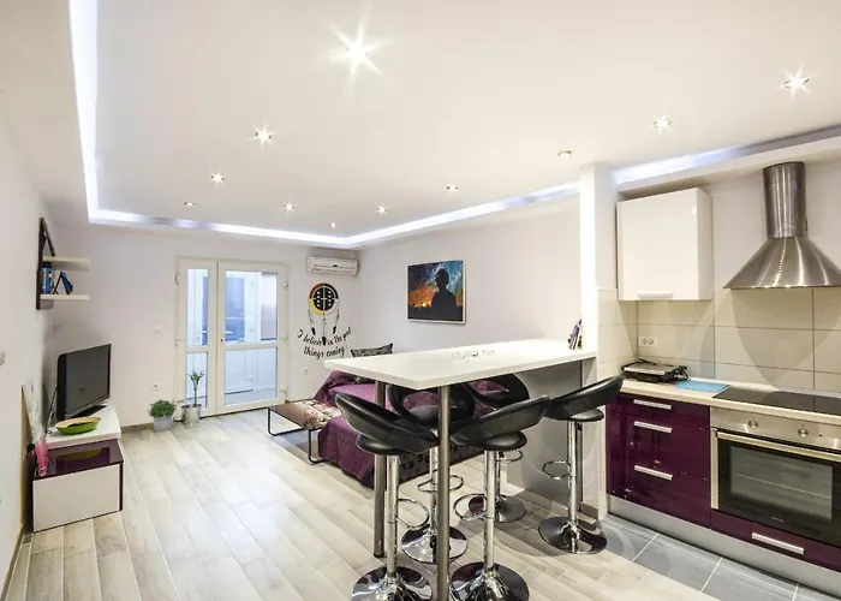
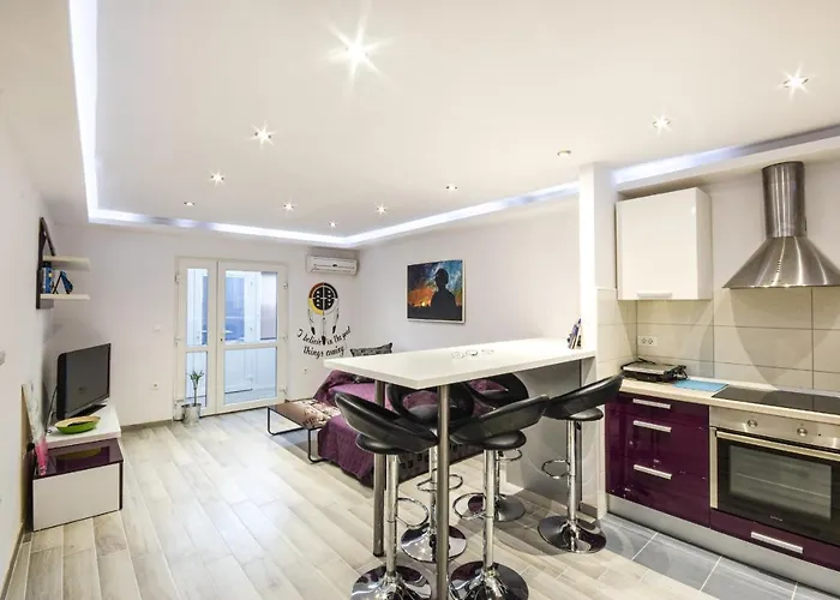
- potted plant (161, 415)
